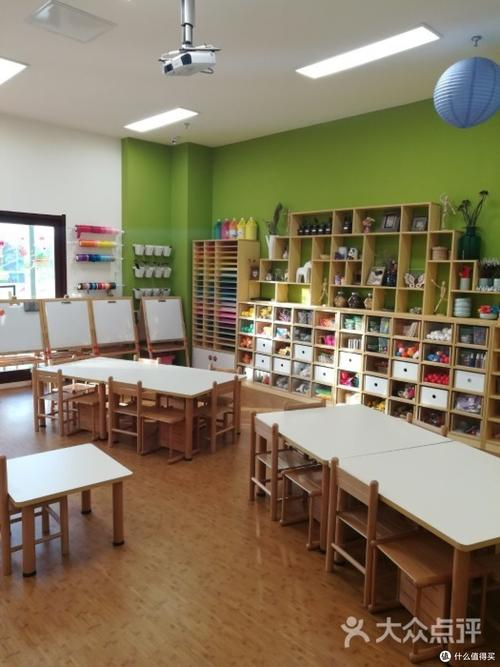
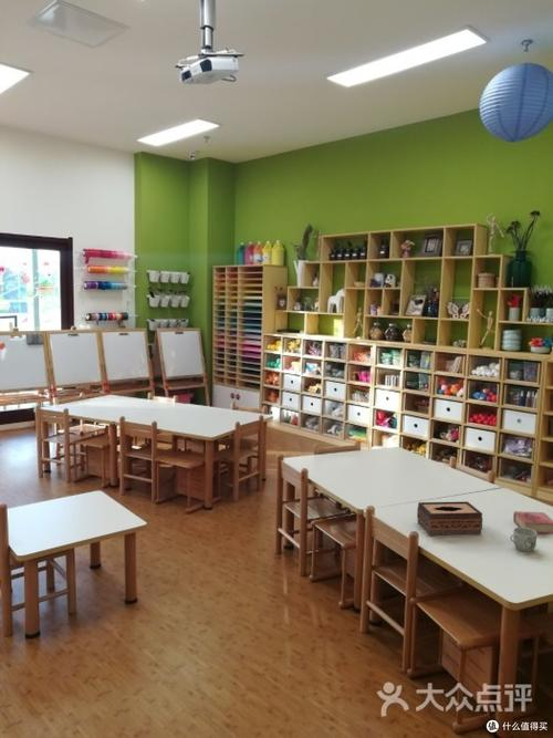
+ mug (522, 540)
+ book (533, 521)
+ tissue box (449, 518)
